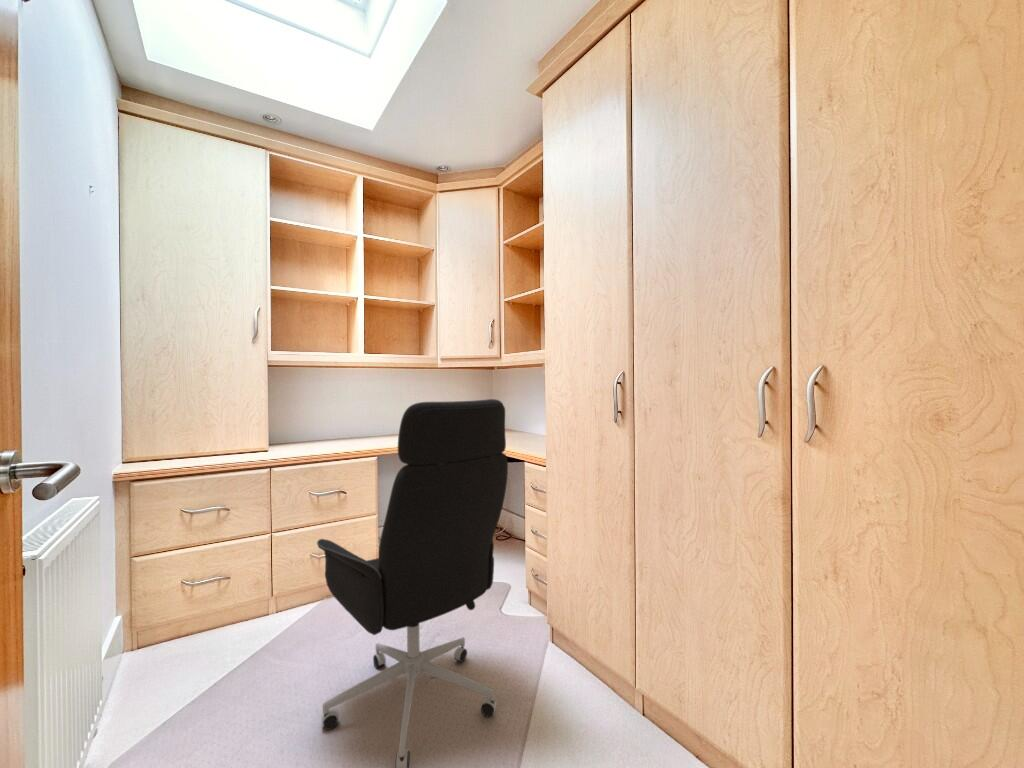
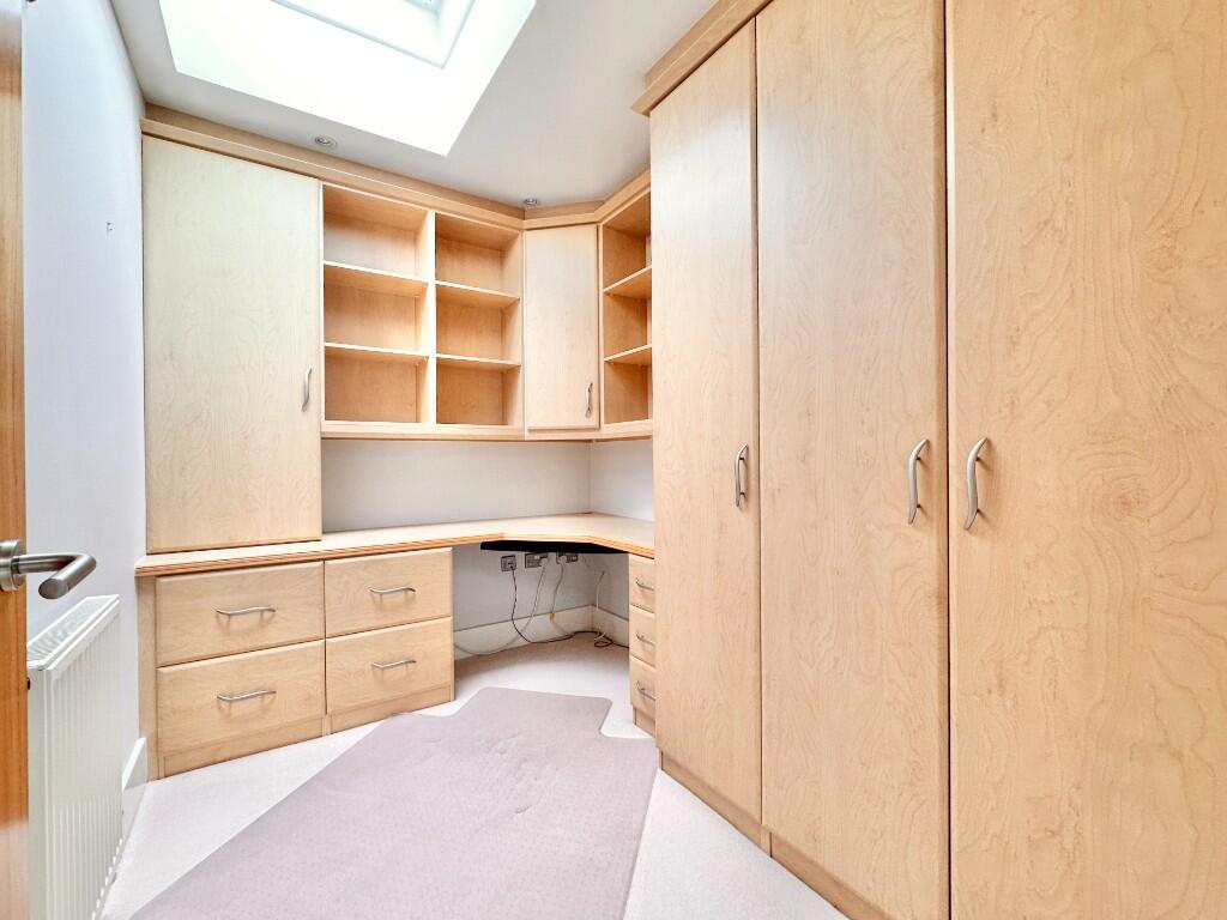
- office chair (417, 552)
